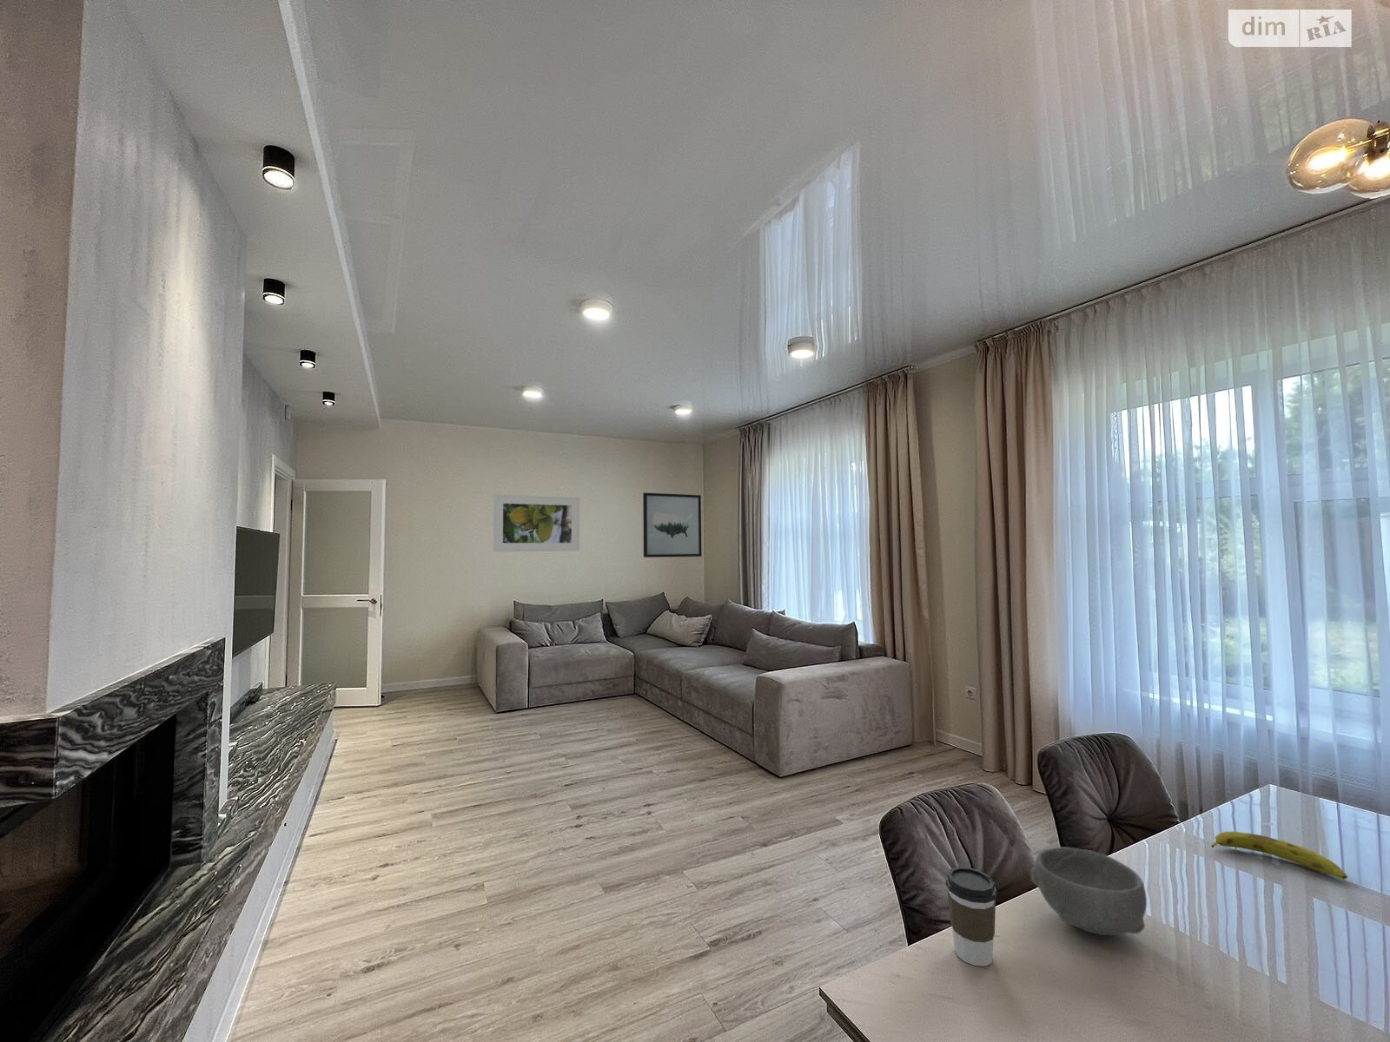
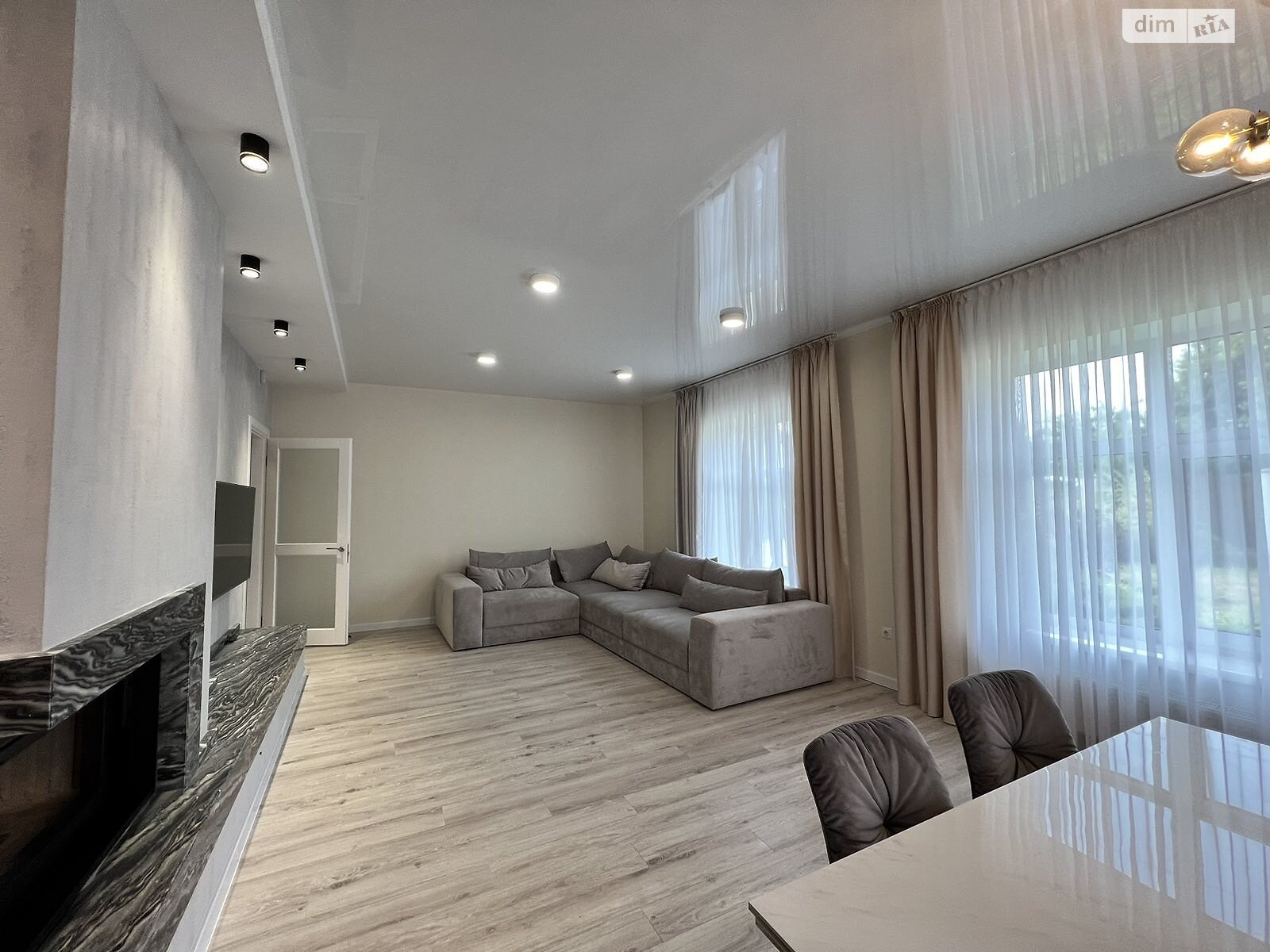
- coffee cup (971, 915)
- fruit (1277, 854)
- wall art (672, 525)
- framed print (537, 523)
- bowl (1090, 896)
